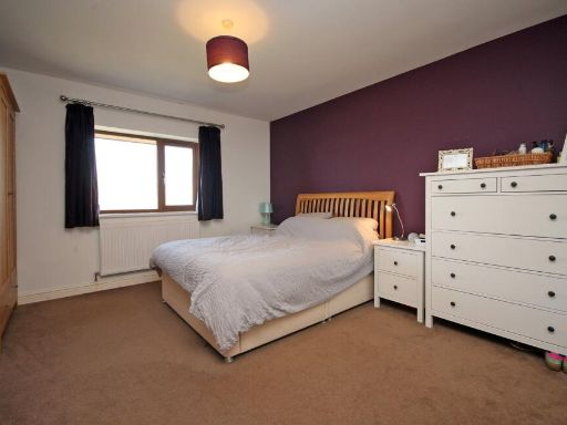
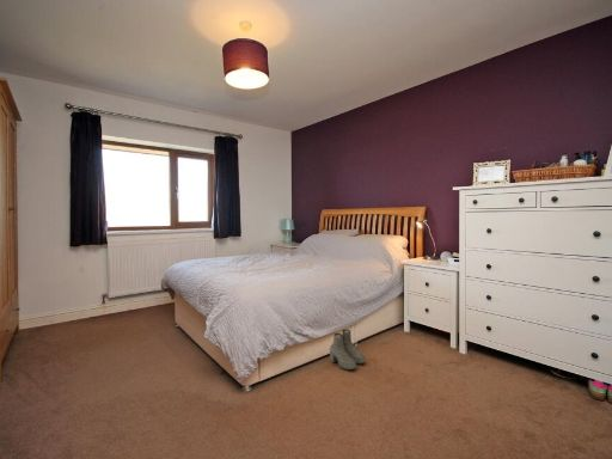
+ boots (347, 348)
